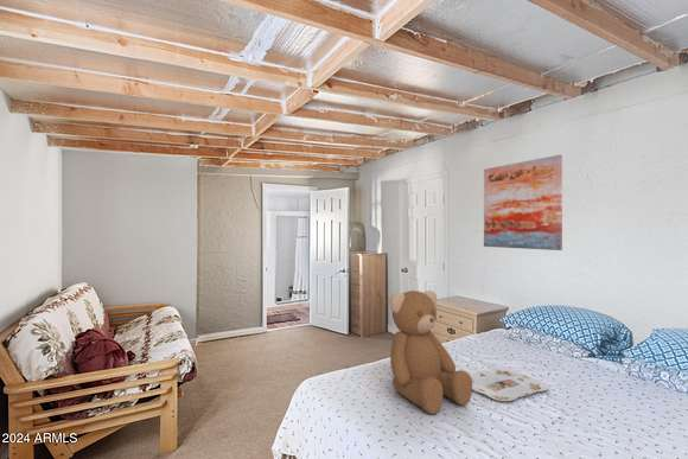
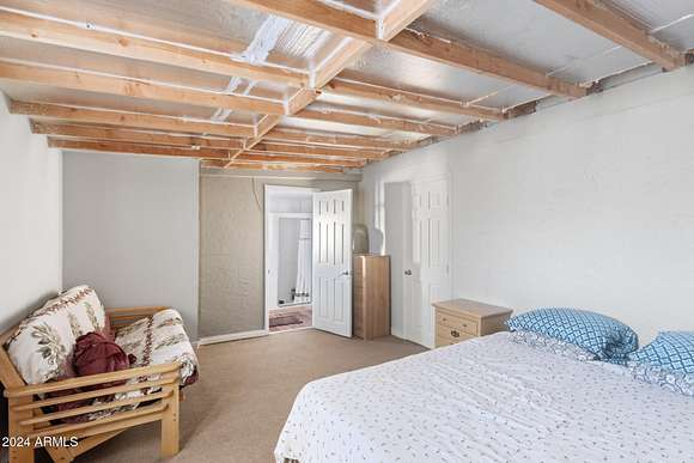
- serving tray (502, 383)
- teddy bear (423, 343)
- wall art (518, 205)
